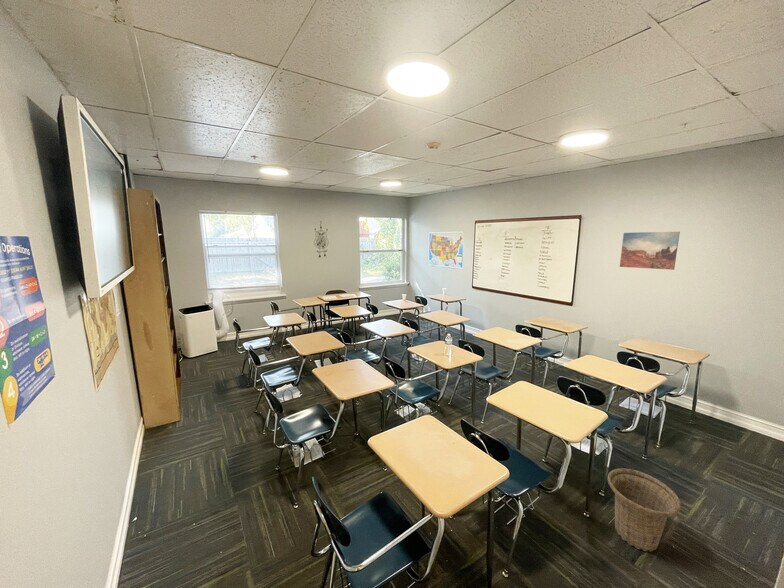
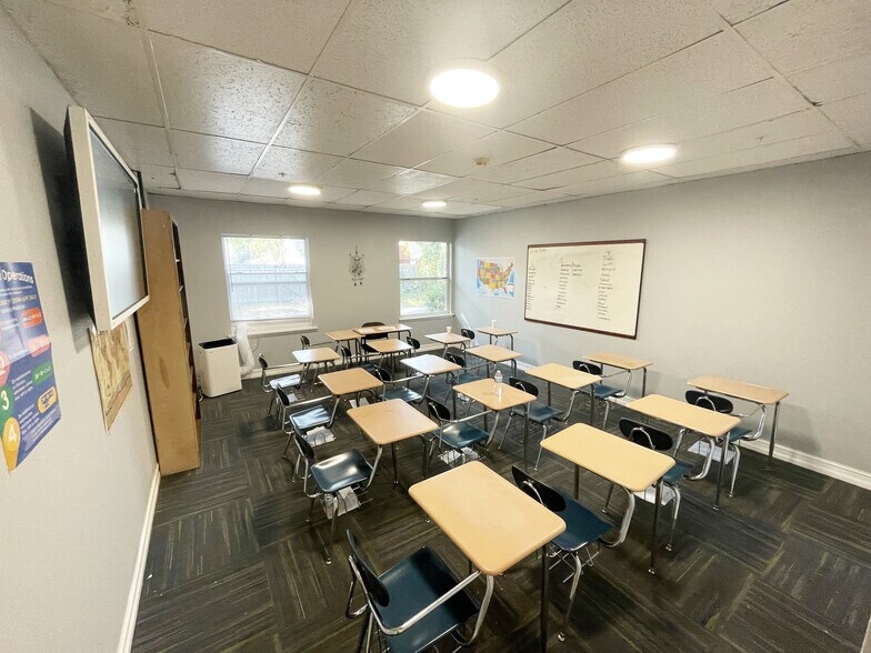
- wall art (647, 250)
- basket (638, 512)
